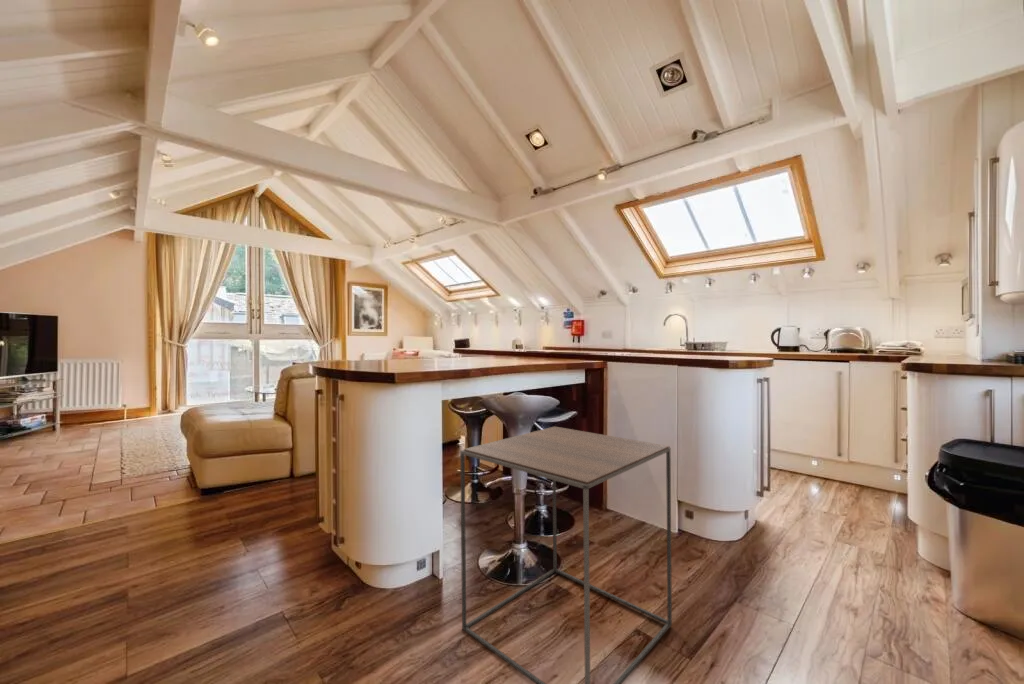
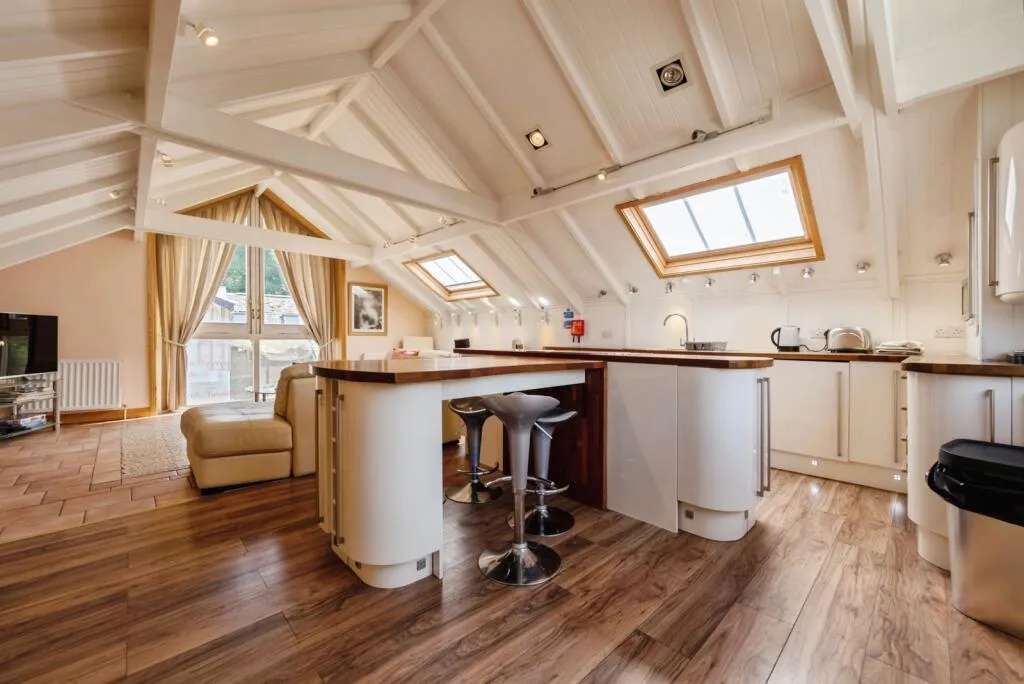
- side table (555, 537)
